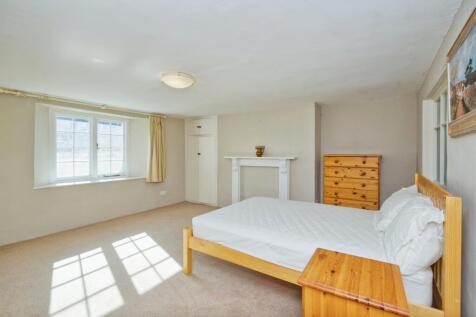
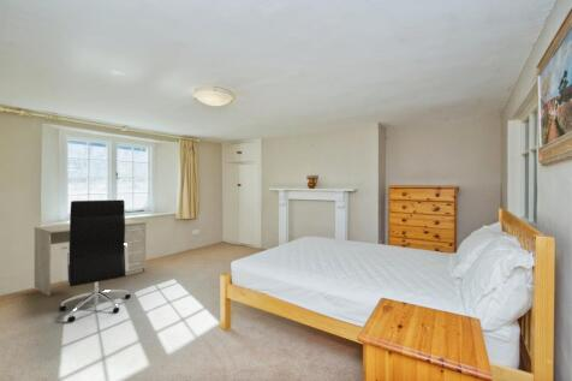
+ desk (68, 240)
+ office chair (97, 252)
